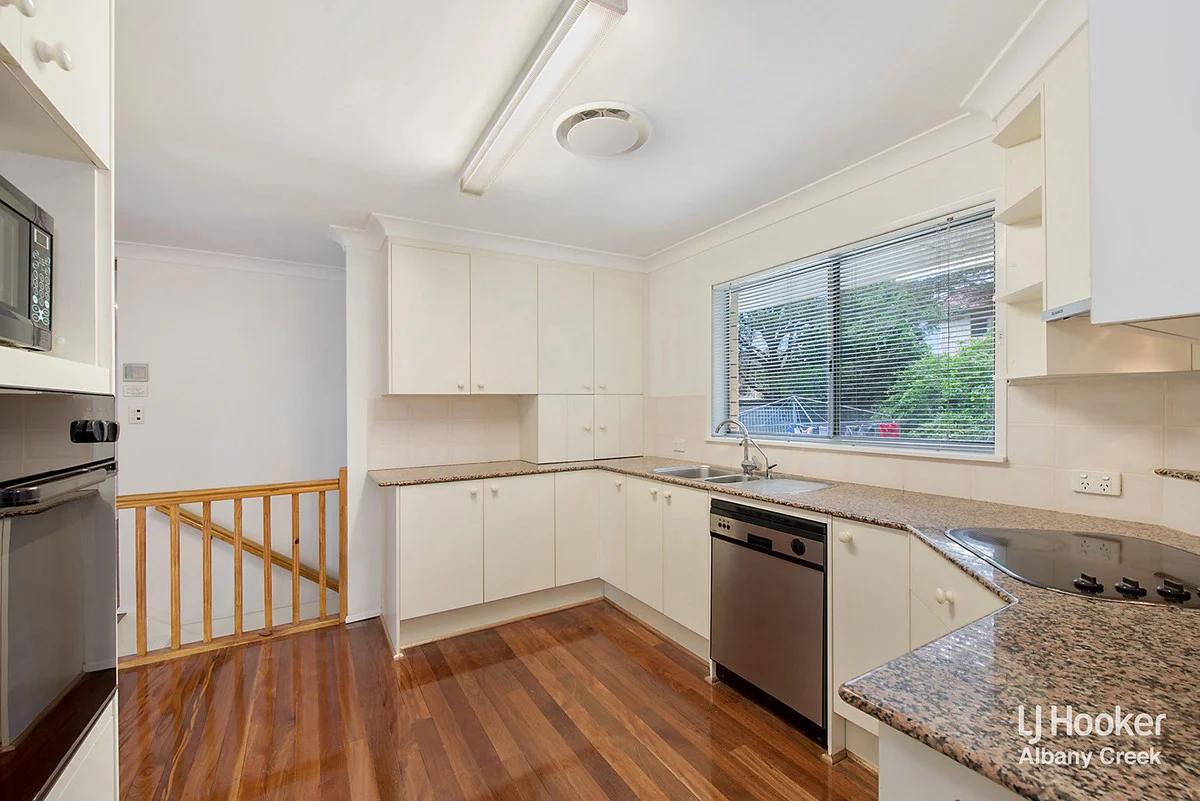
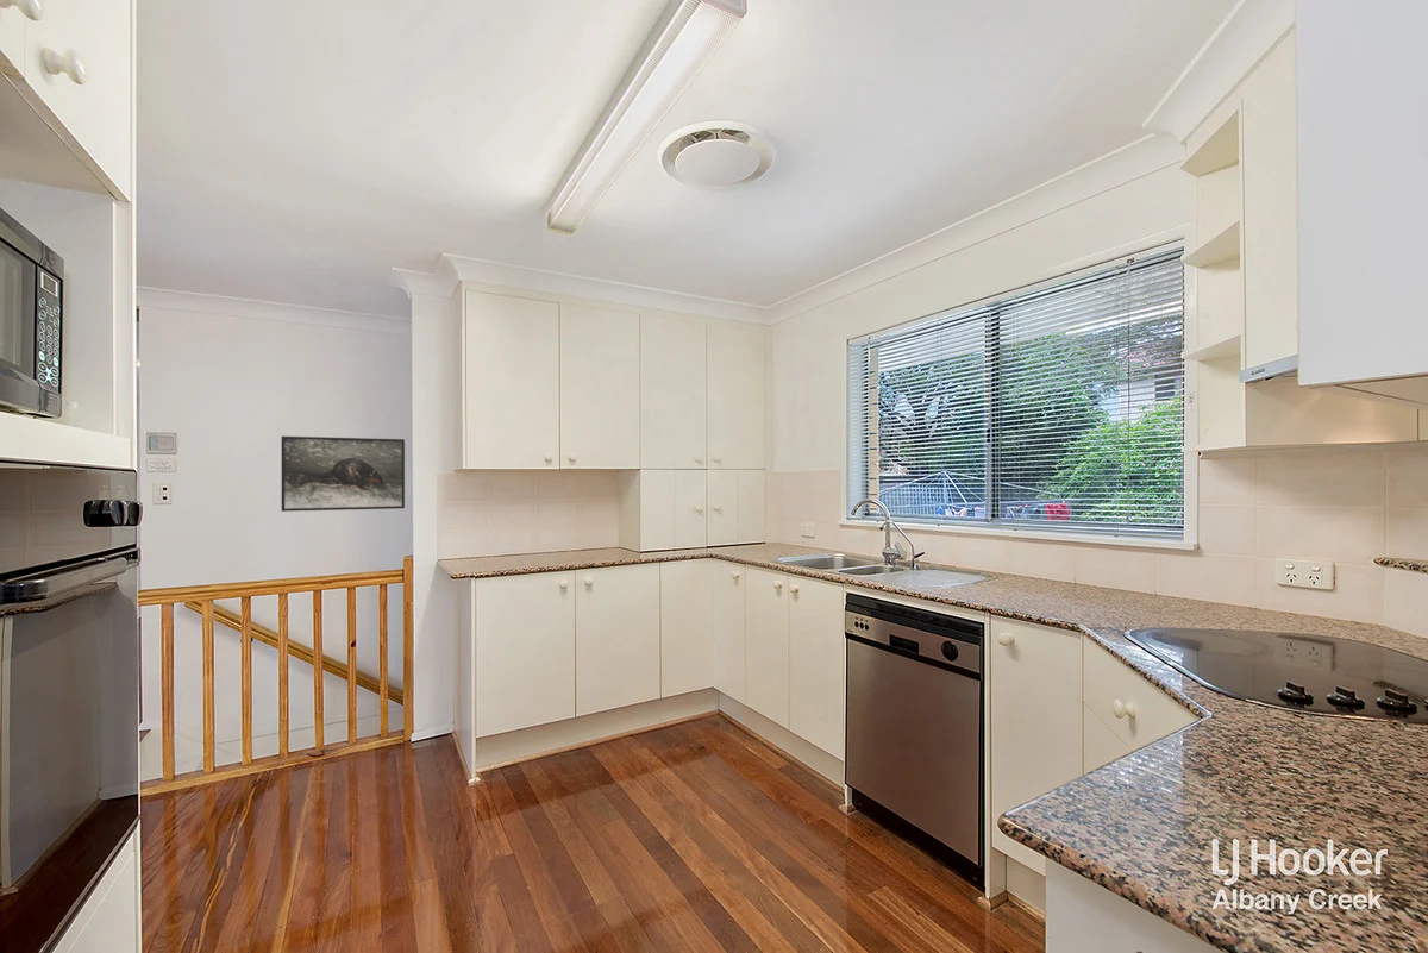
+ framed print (345, 474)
